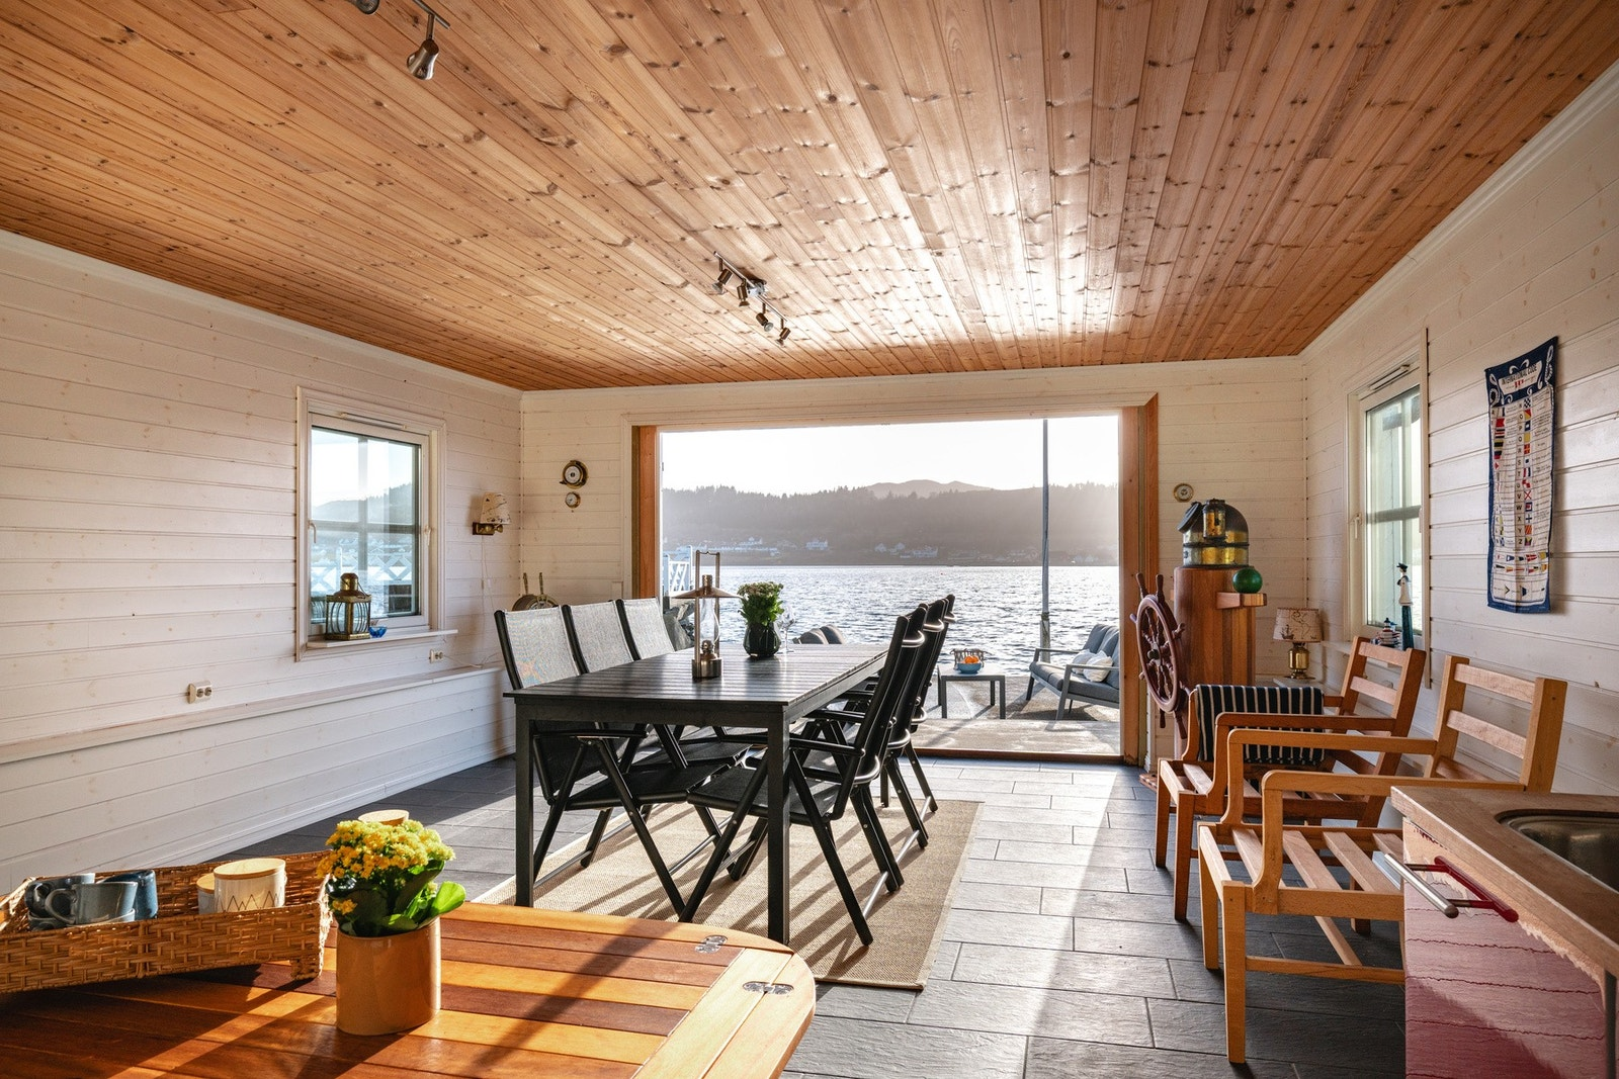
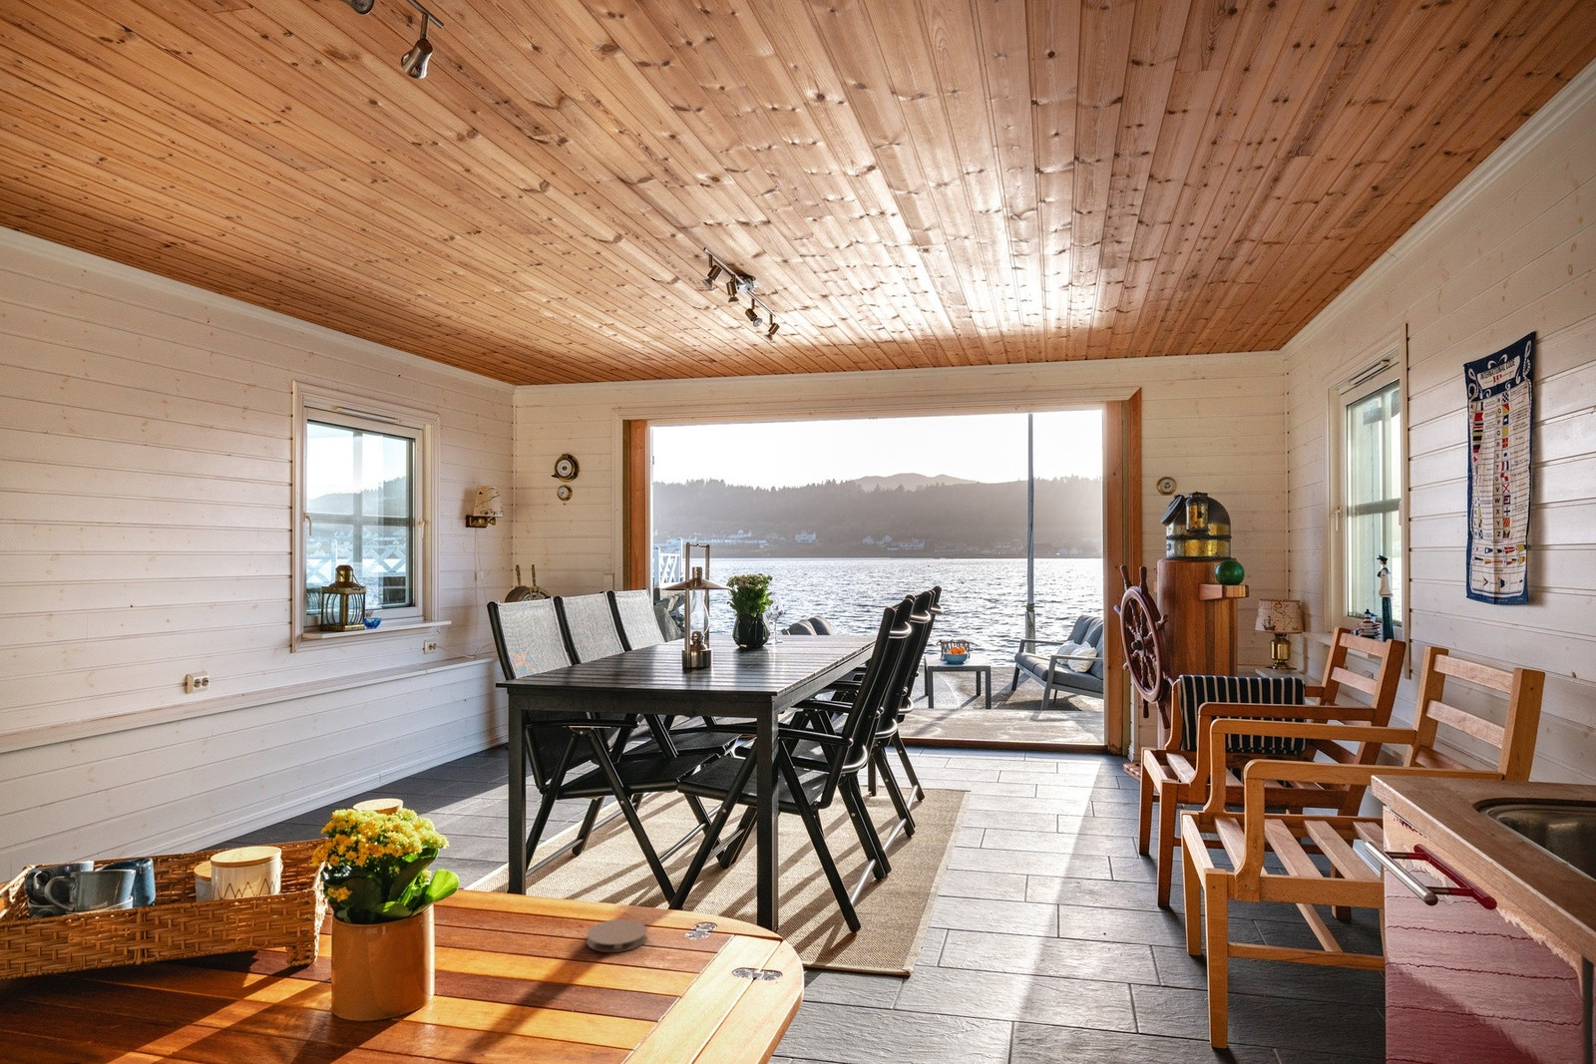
+ coaster (616, 936)
